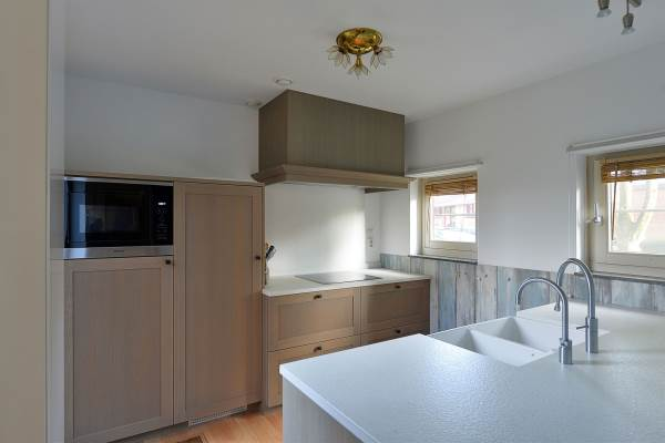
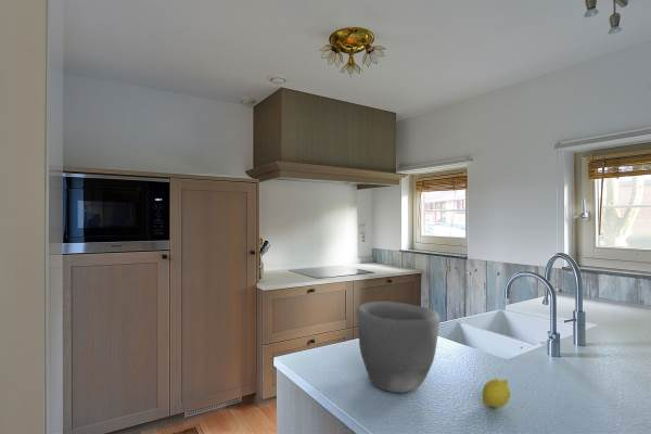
+ fruit (496, 393)
+ bowl (397, 344)
